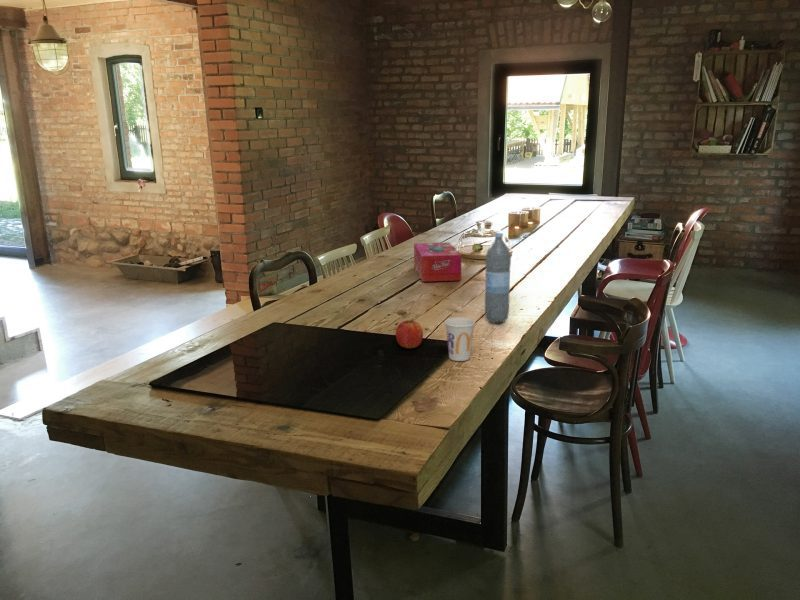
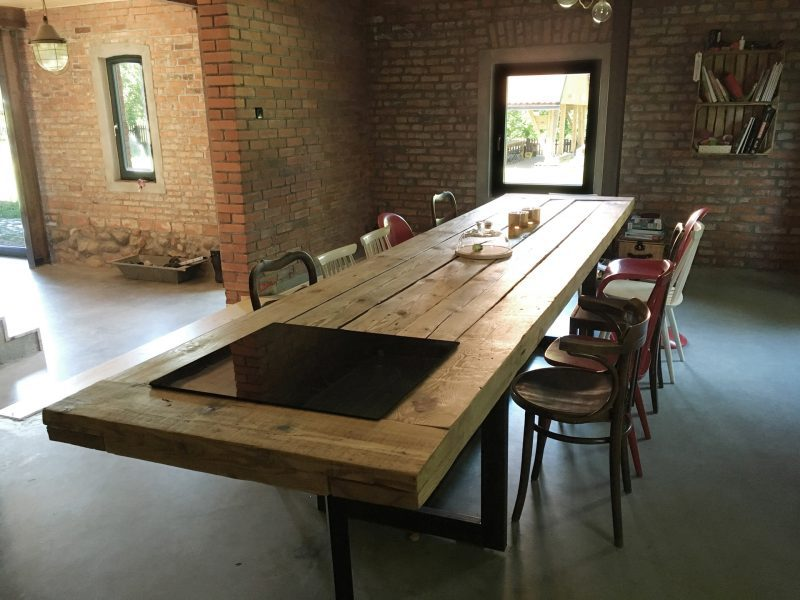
- tissue box (436, 261)
- cup (459, 339)
- fruit (409, 332)
- water bottle (497, 277)
